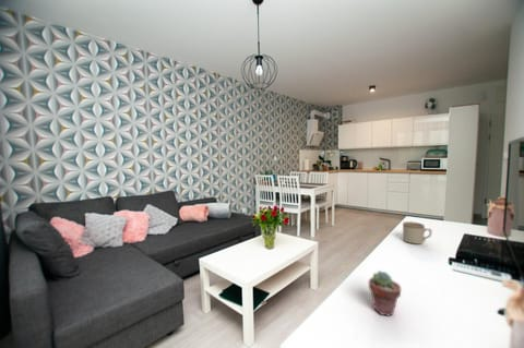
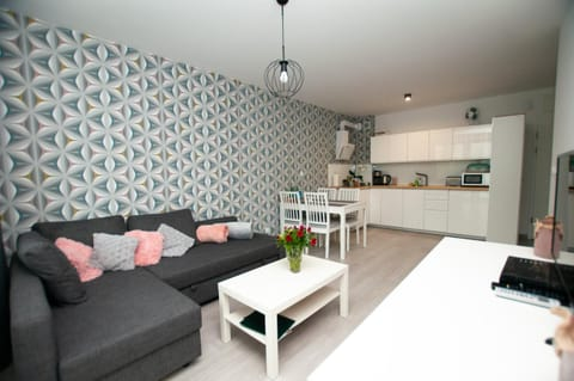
- potted succulent (383, 290)
- mug (416, 232)
